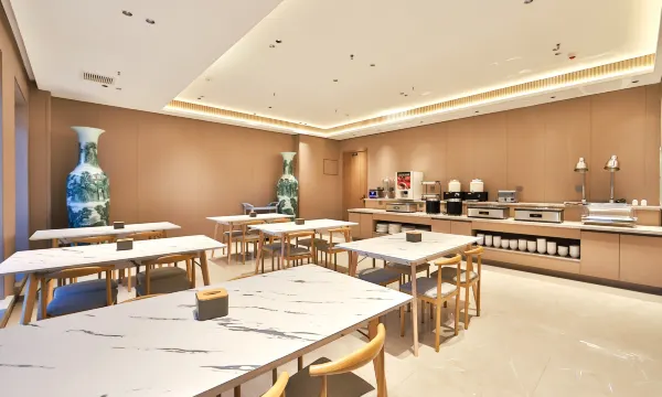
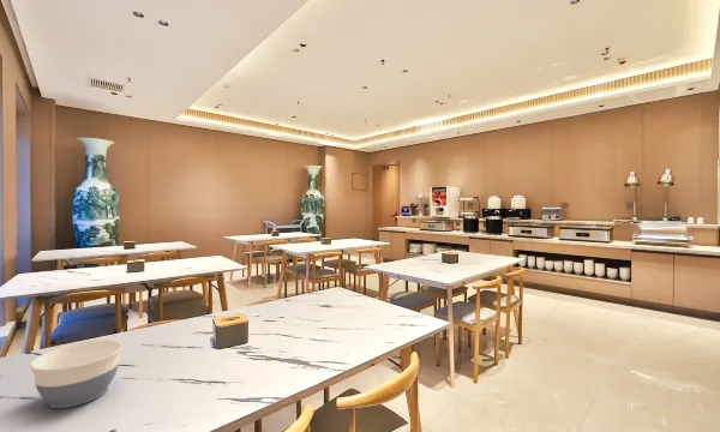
+ bowl (79, 373)
